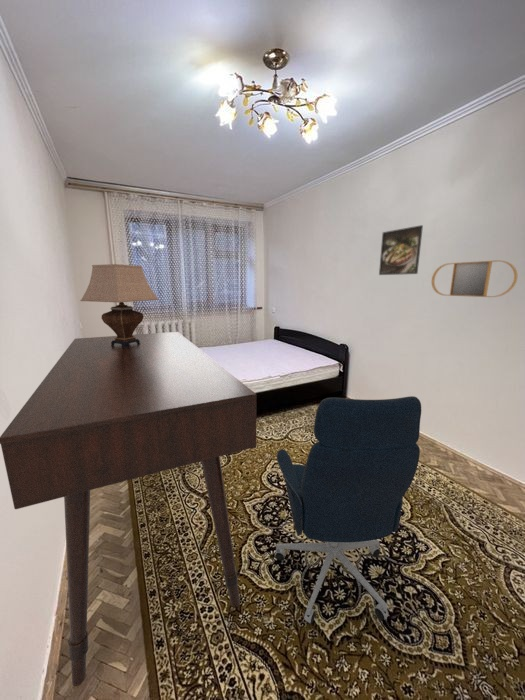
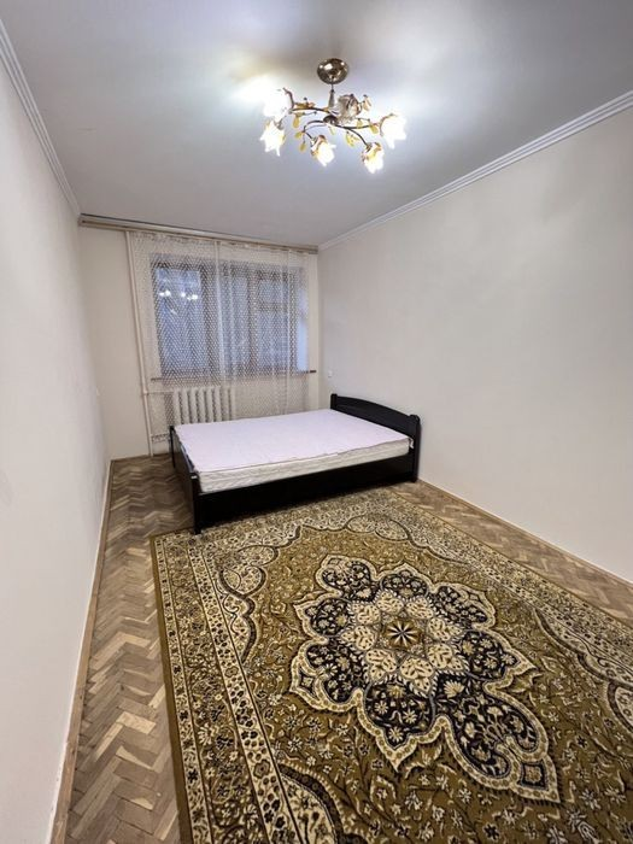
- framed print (399, 252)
- desk (143, 442)
- home mirror (469, 279)
- table lamp (121, 306)
- office chair (339, 483)
